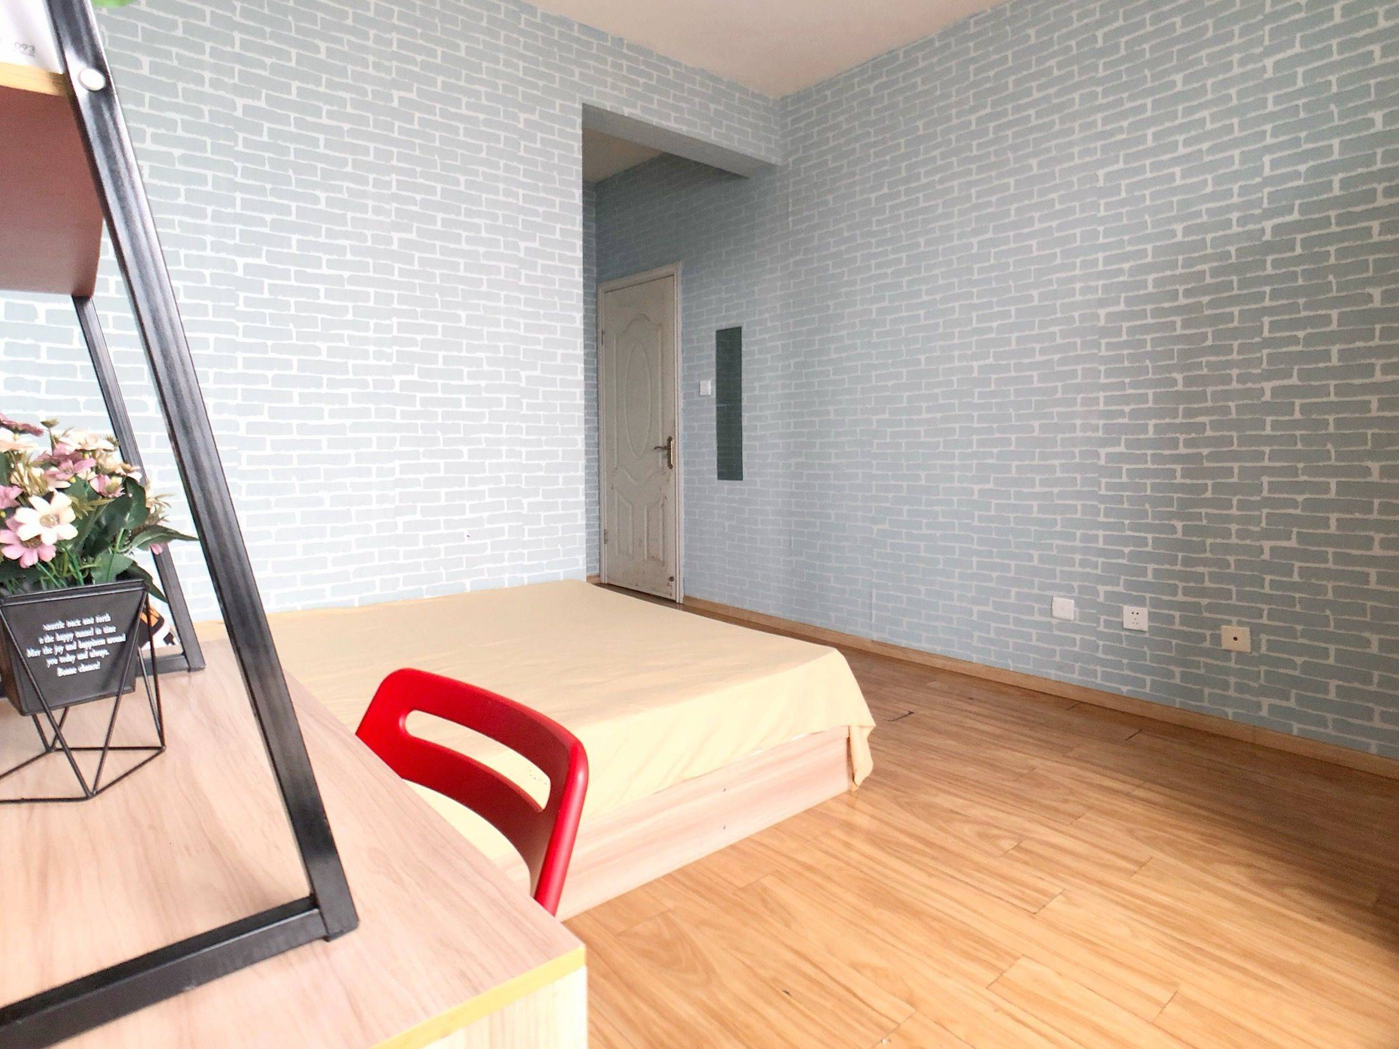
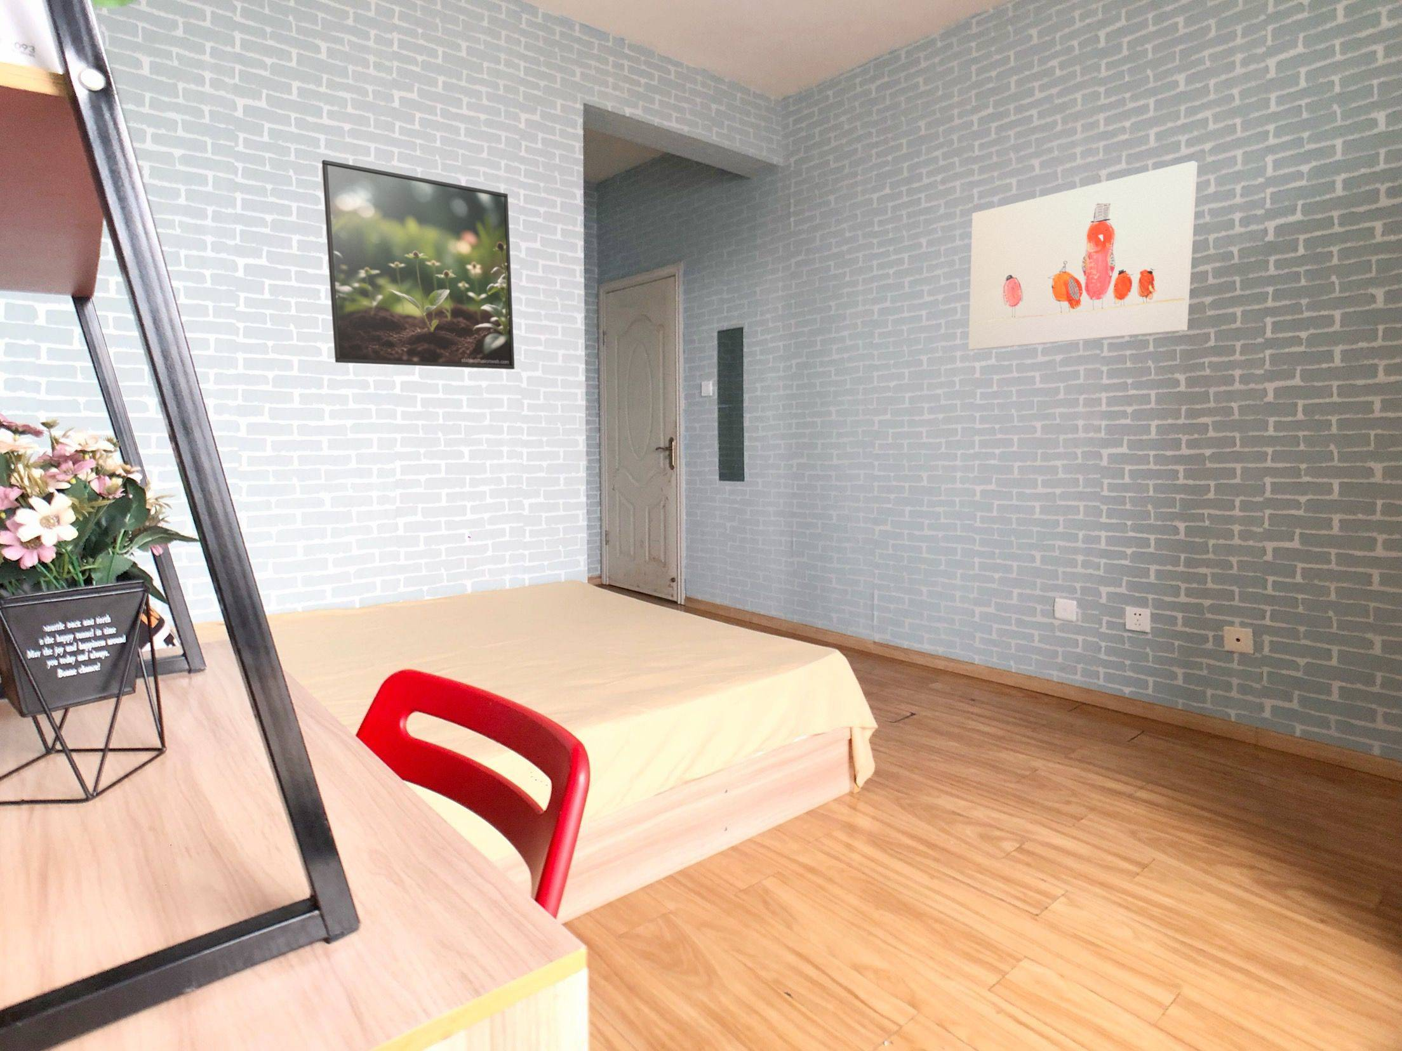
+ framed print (426, 274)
+ wall art (1070, 266)
